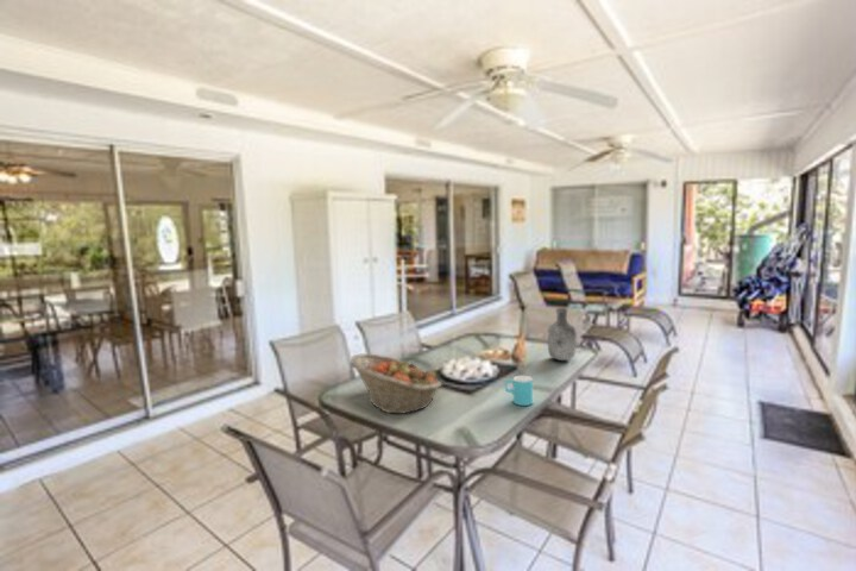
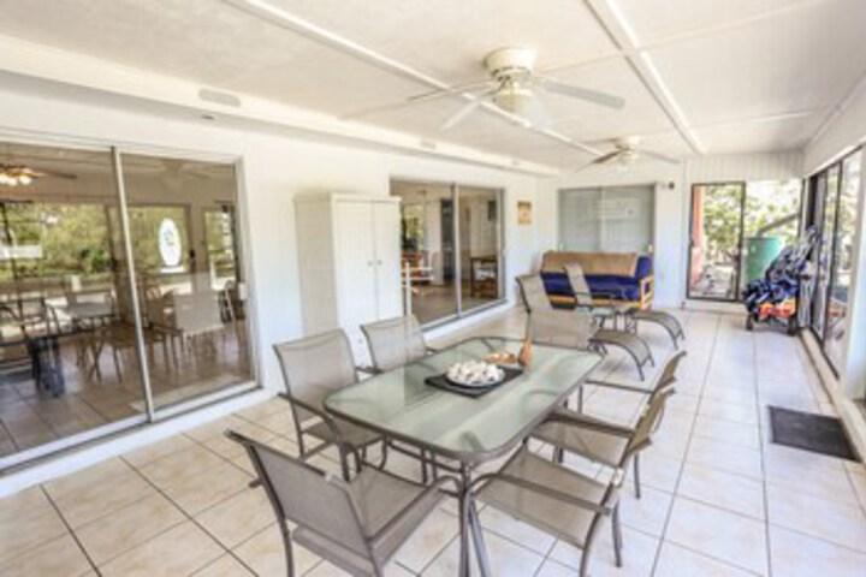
- vase (561, 334)
- fruit basket (395, 377)
- cup (520, 389)
